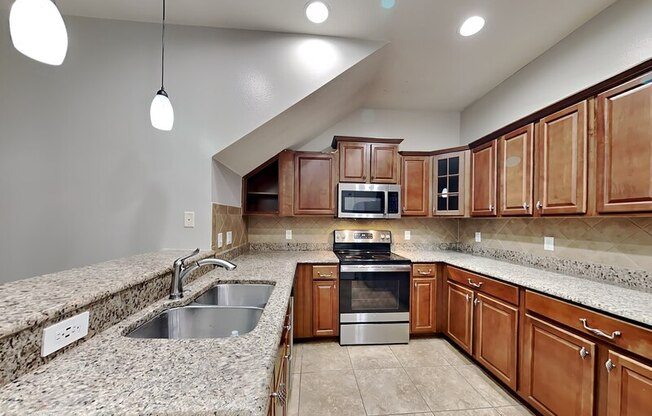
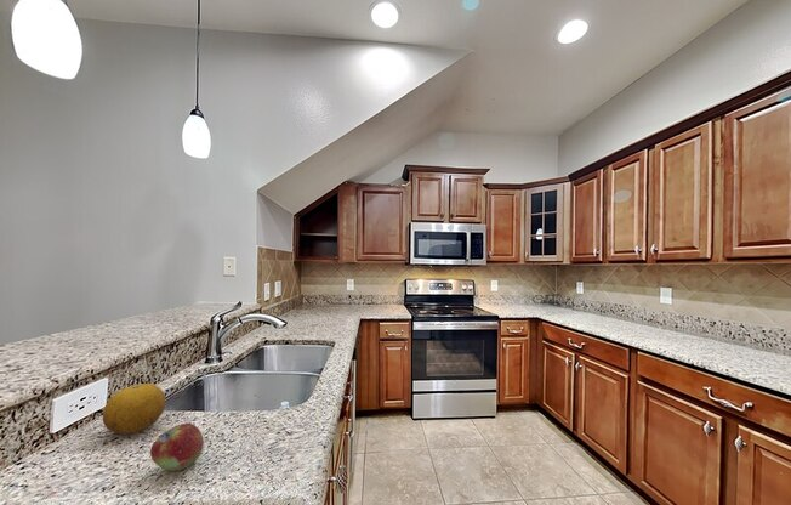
+ fruit (135, 407)
+ fruit (177, 447)
